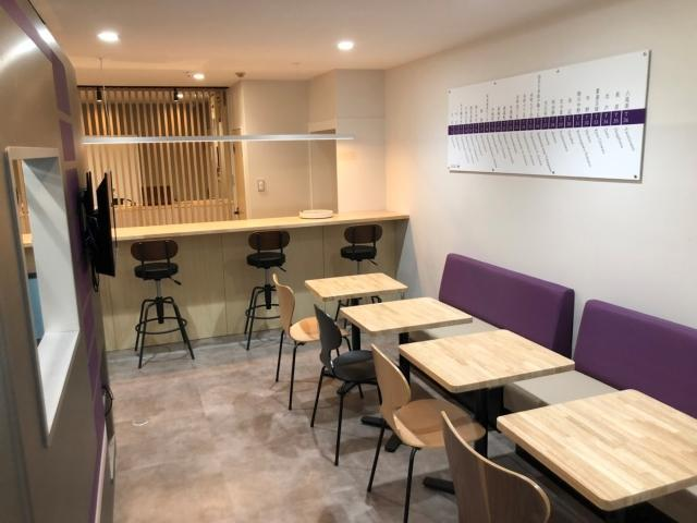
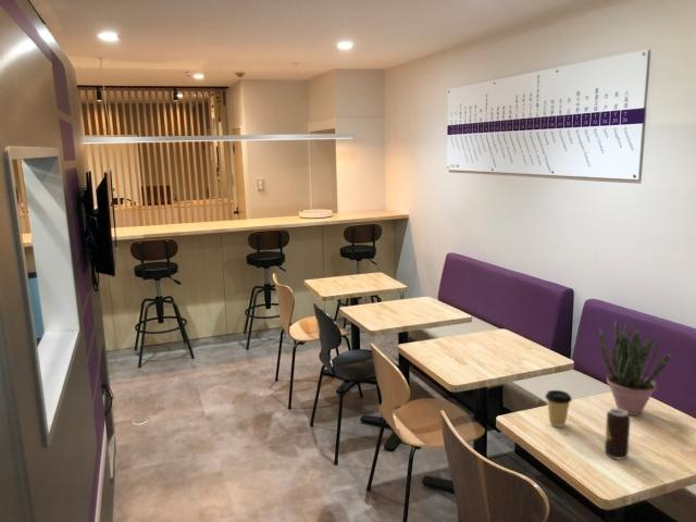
+ beverage can (617, 433)
+ coffee cup (558, 408)
+ potted plant (632, 368)
